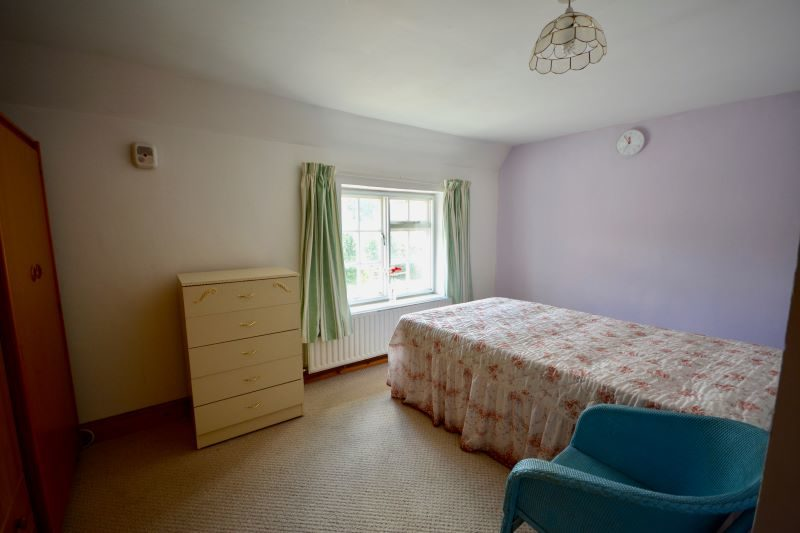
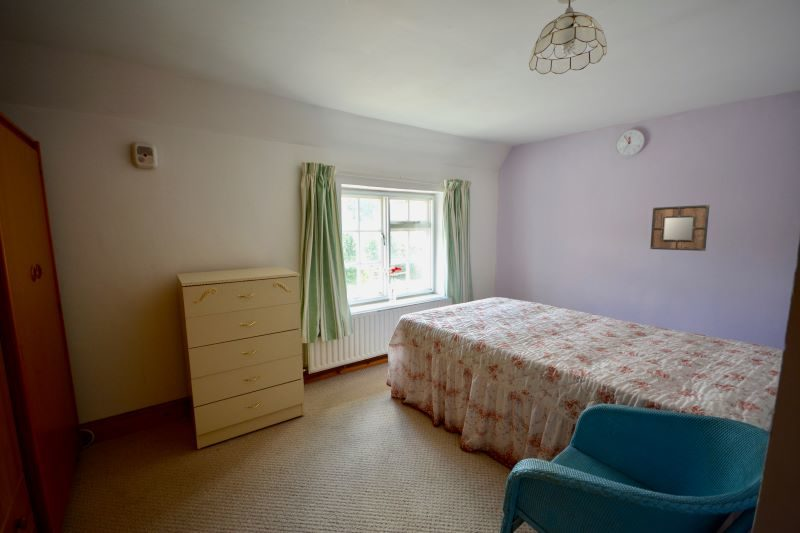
+ home mirror (678, 228)
